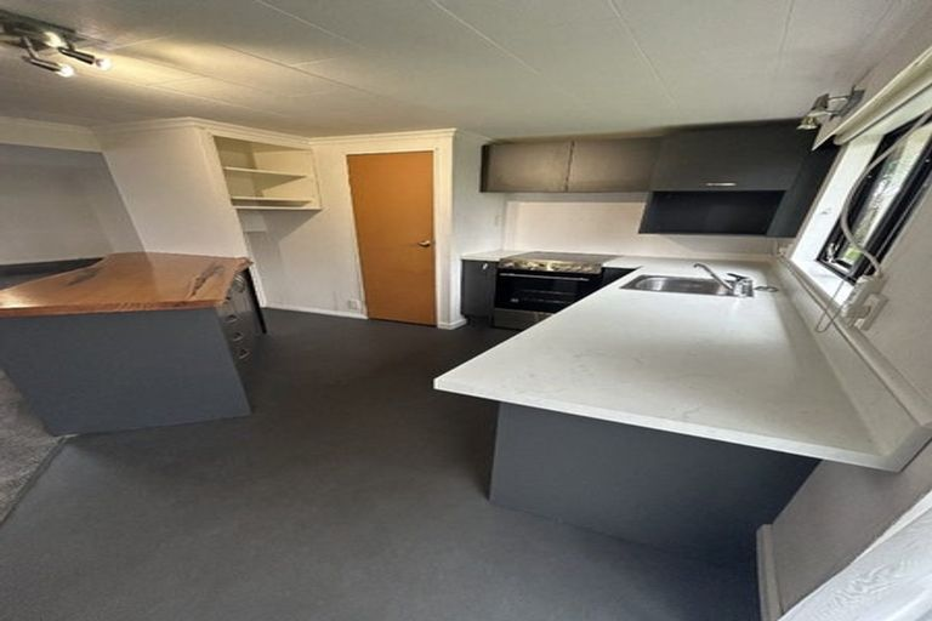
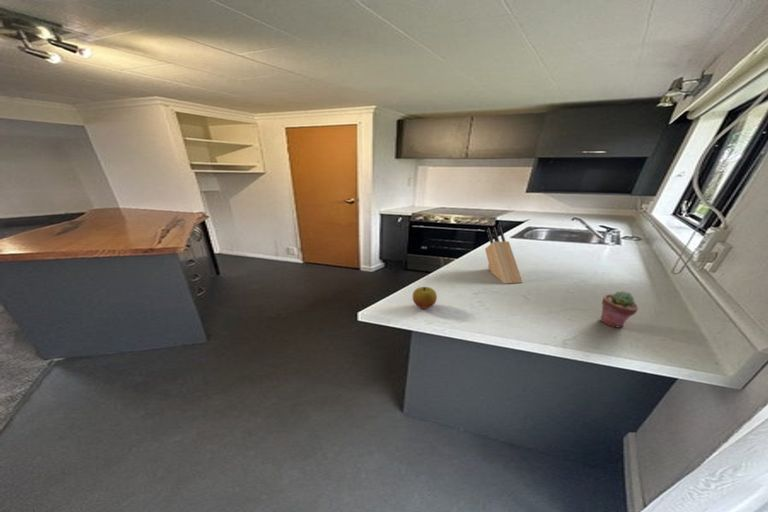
+ potted succulent (618, 307)
+ apple (424, 297)
+ knife block (502, 253)
